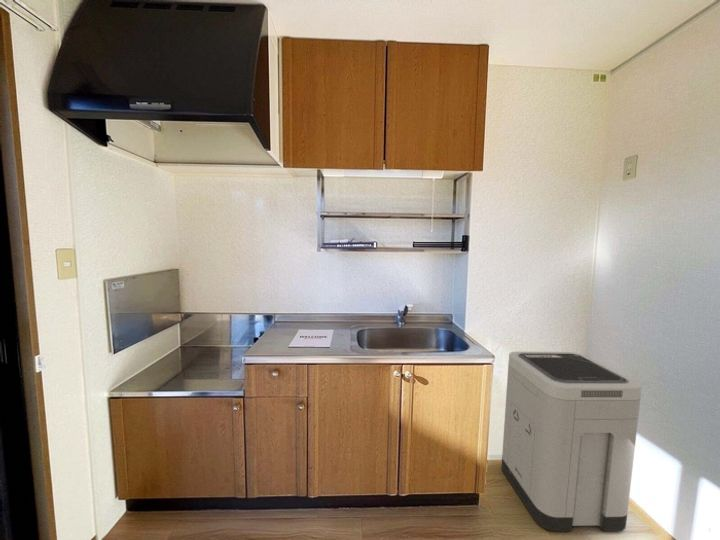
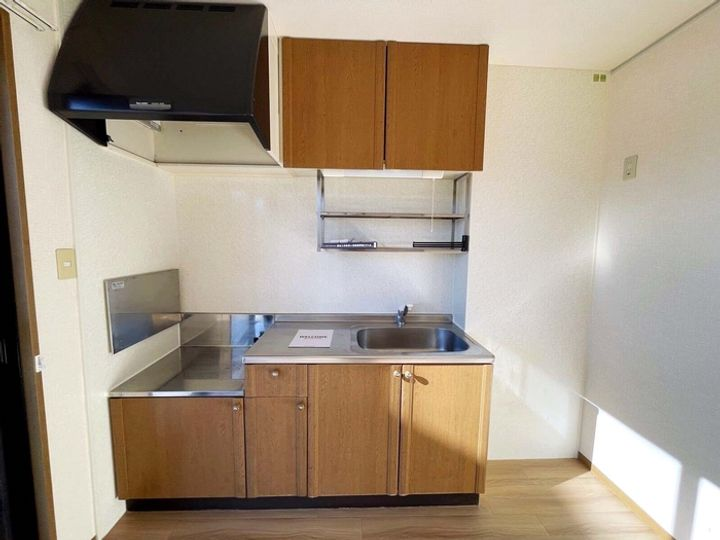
- trash can (562, 431)
